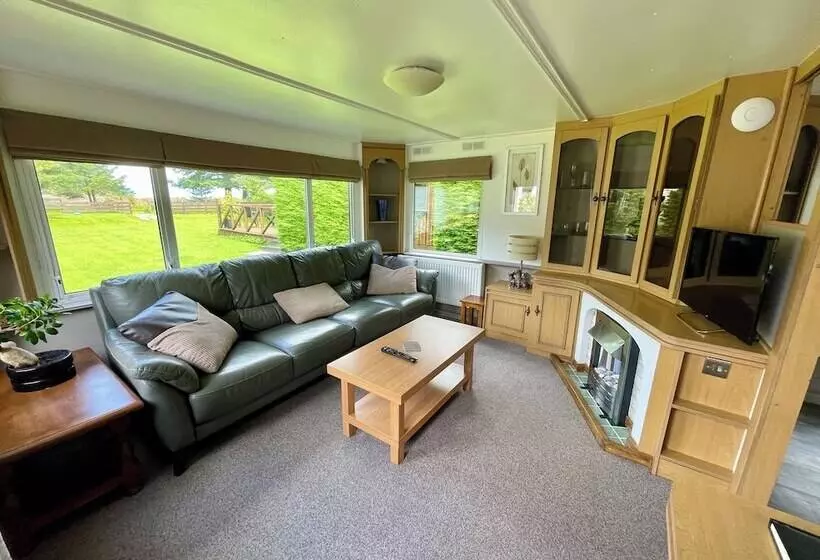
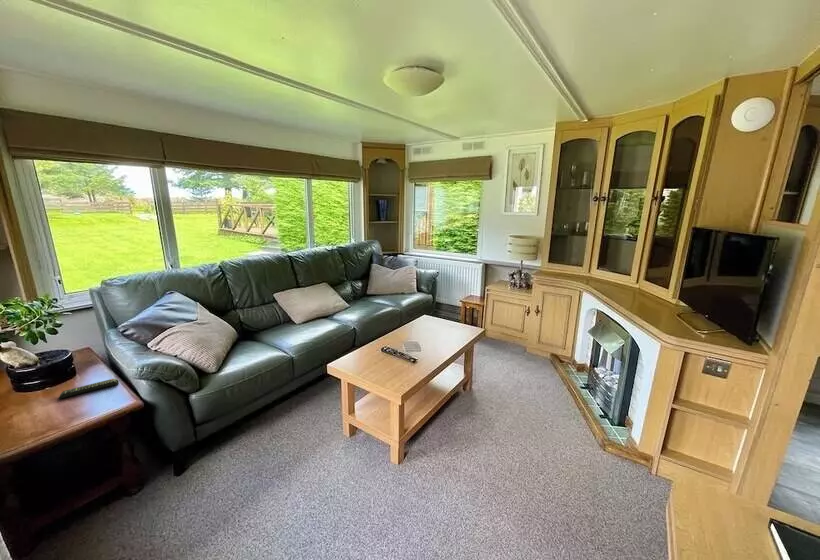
+ remote control (89, 388)
